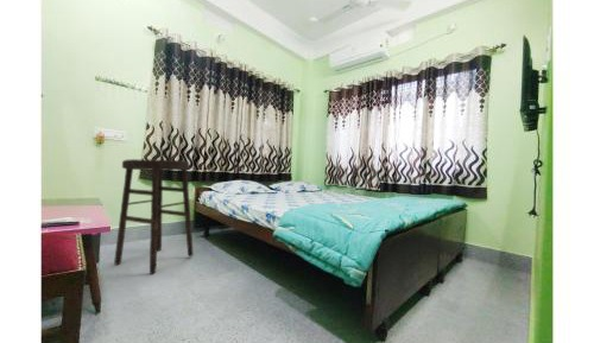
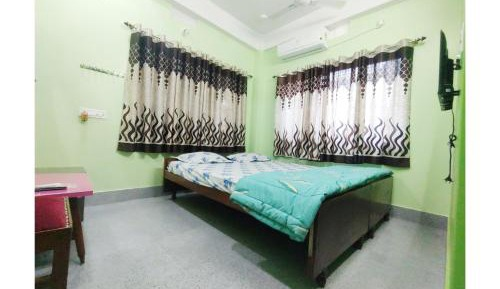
- stool (156, 210)
